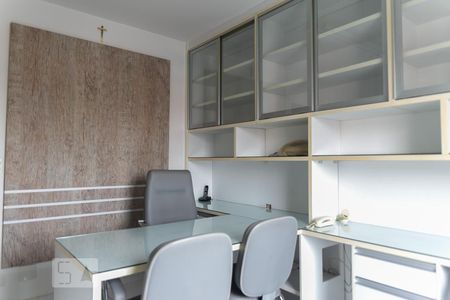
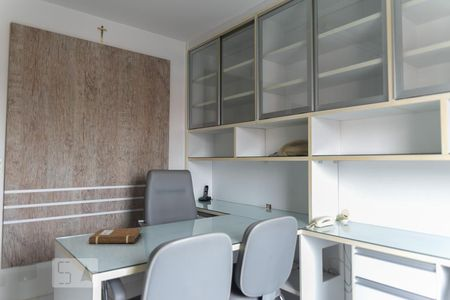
+ notebook (115, 235)
